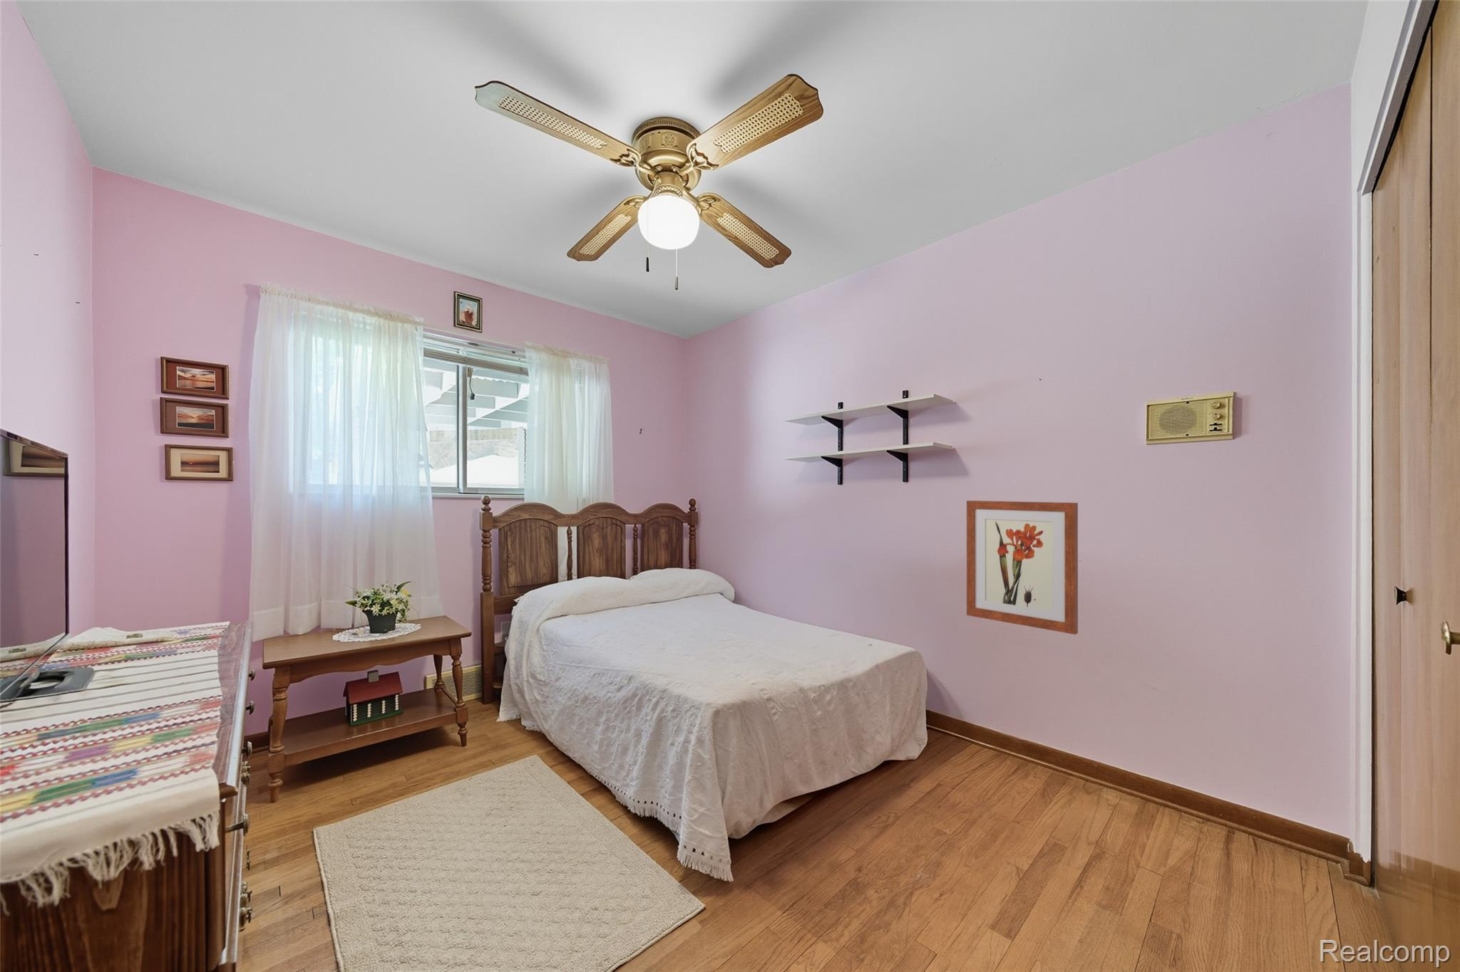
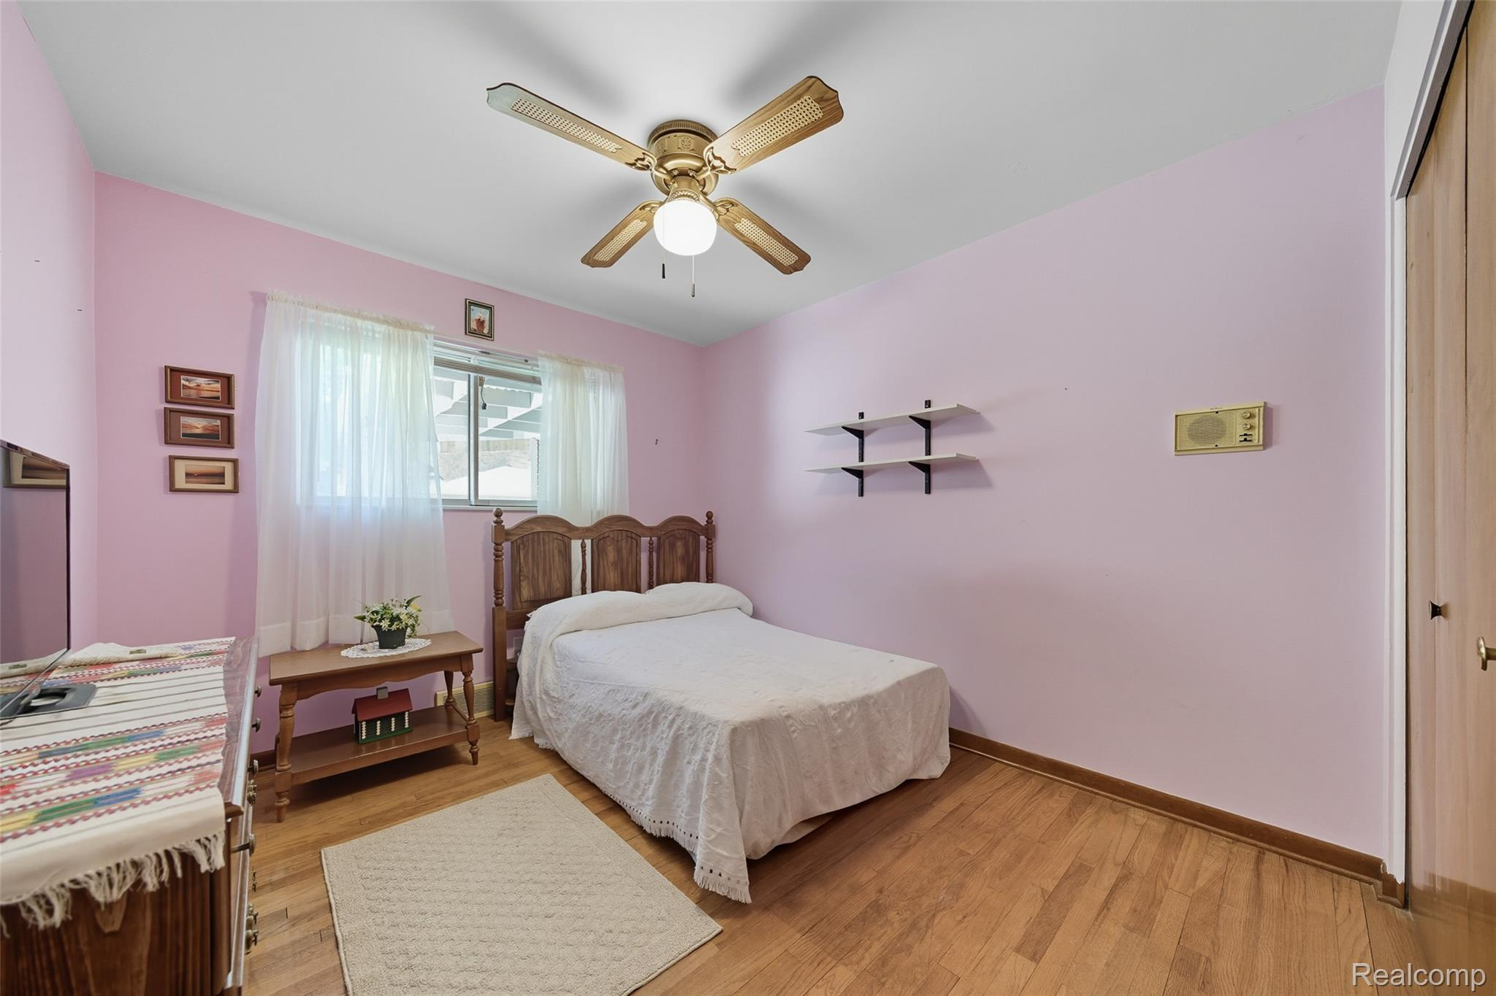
- wall art (1018, 563)
